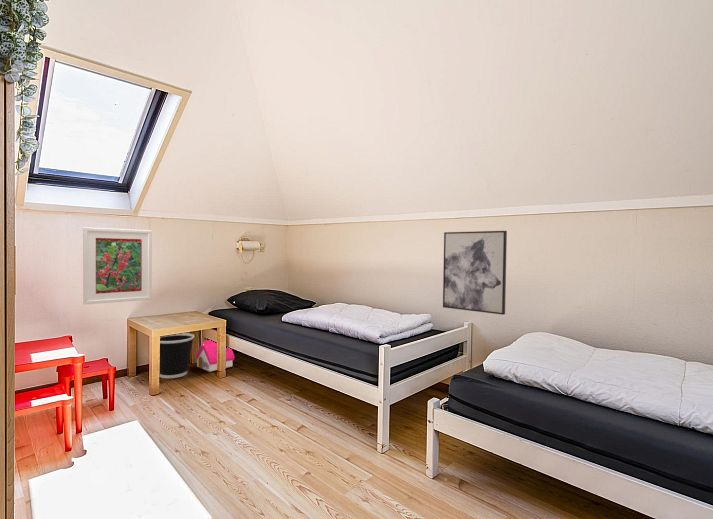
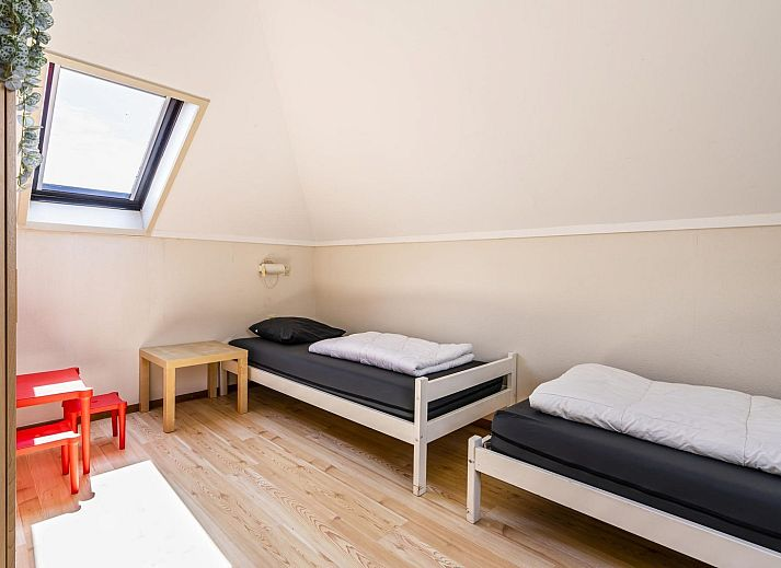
- wall art (473, 271)
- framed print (119, 265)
- toy house (212, 353)
- wastebasket (173, 355)
